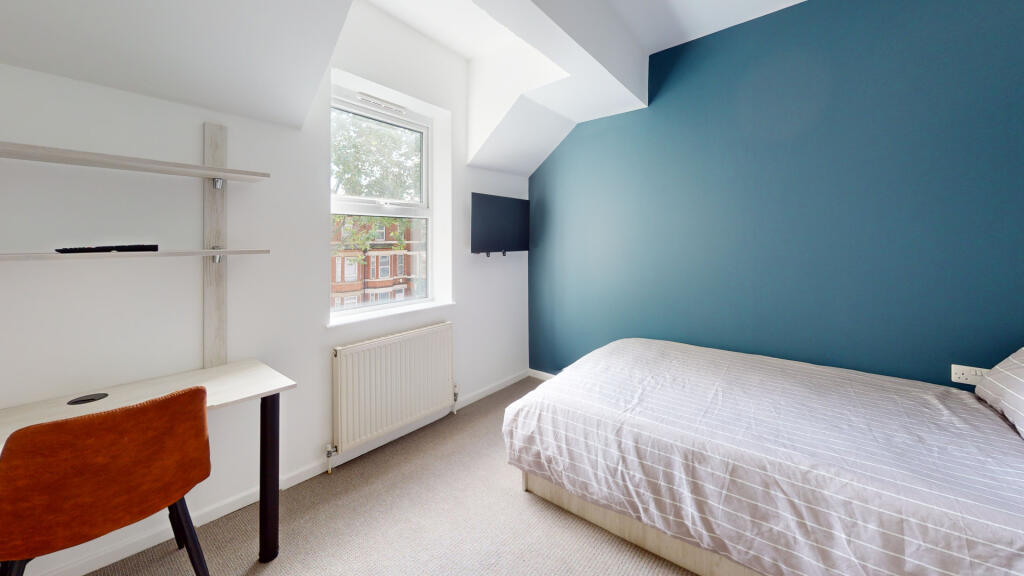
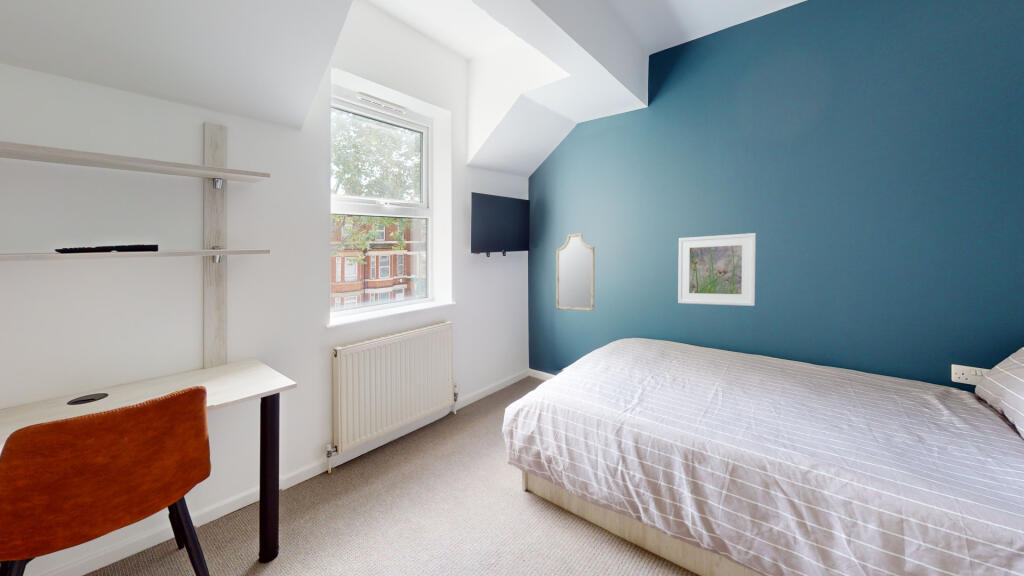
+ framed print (714, 270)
+ home mirror (574, 272)
